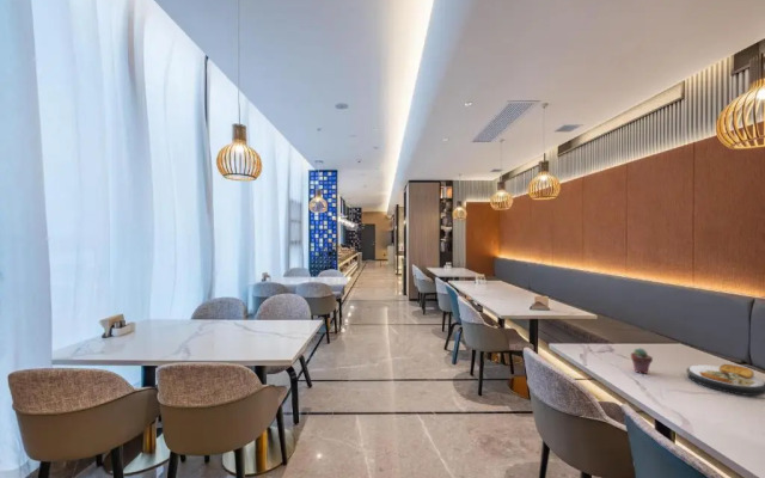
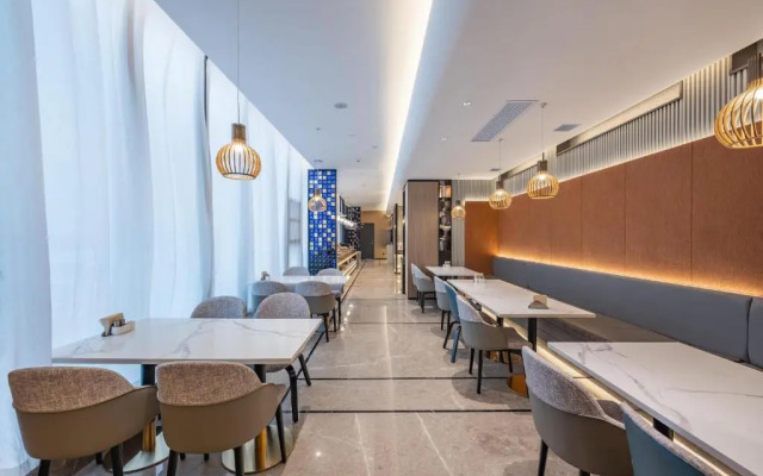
- potted succulent (641, 360)
- plate (724, 376)
